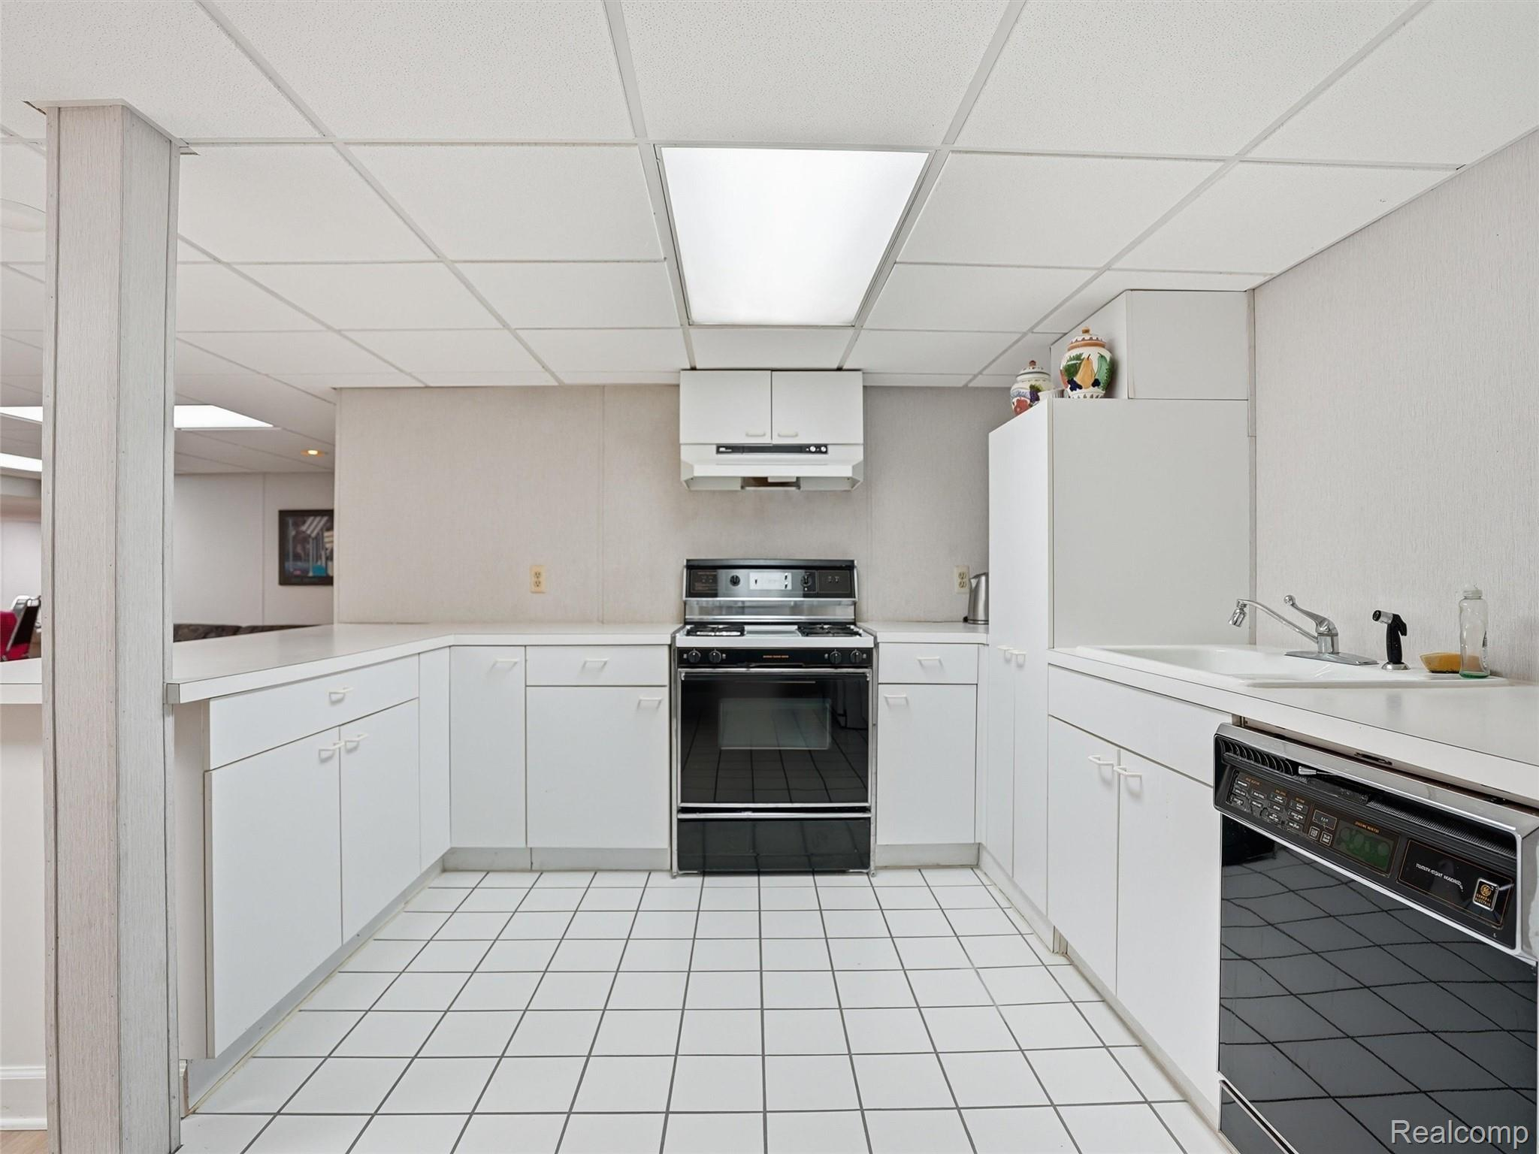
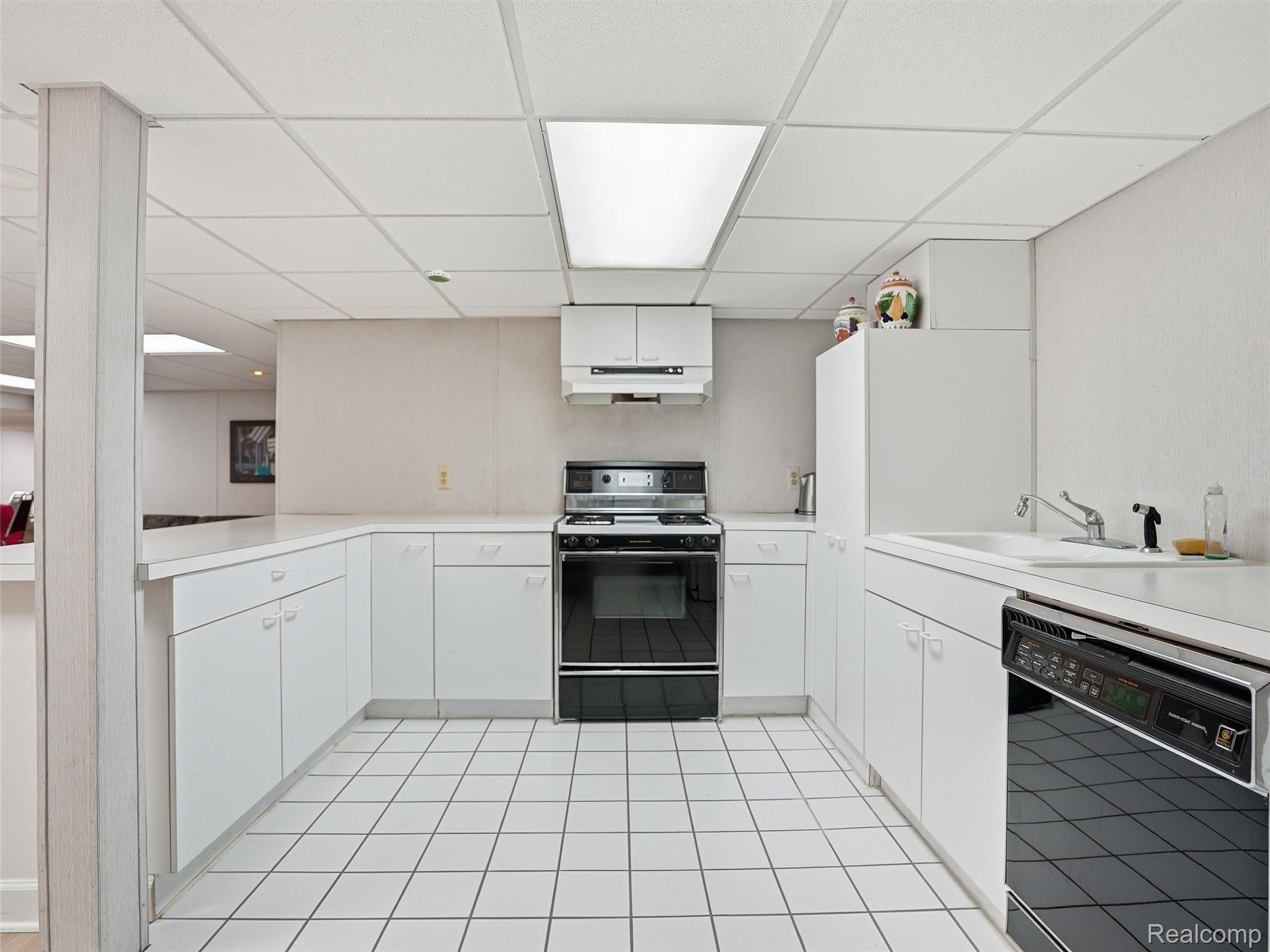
+ smoke detector (439, 276)
